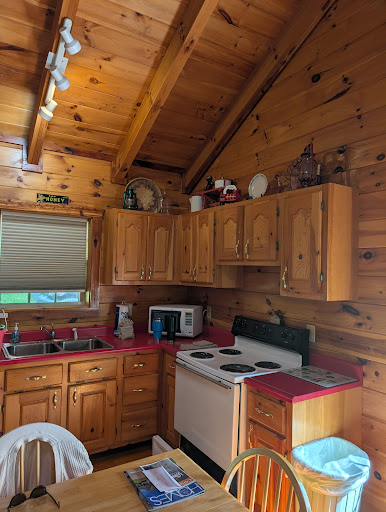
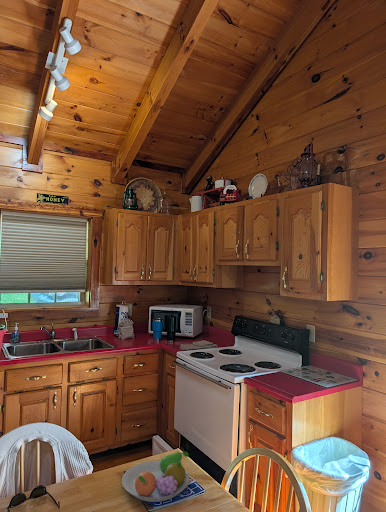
+ fruit bowl (158, 470)
